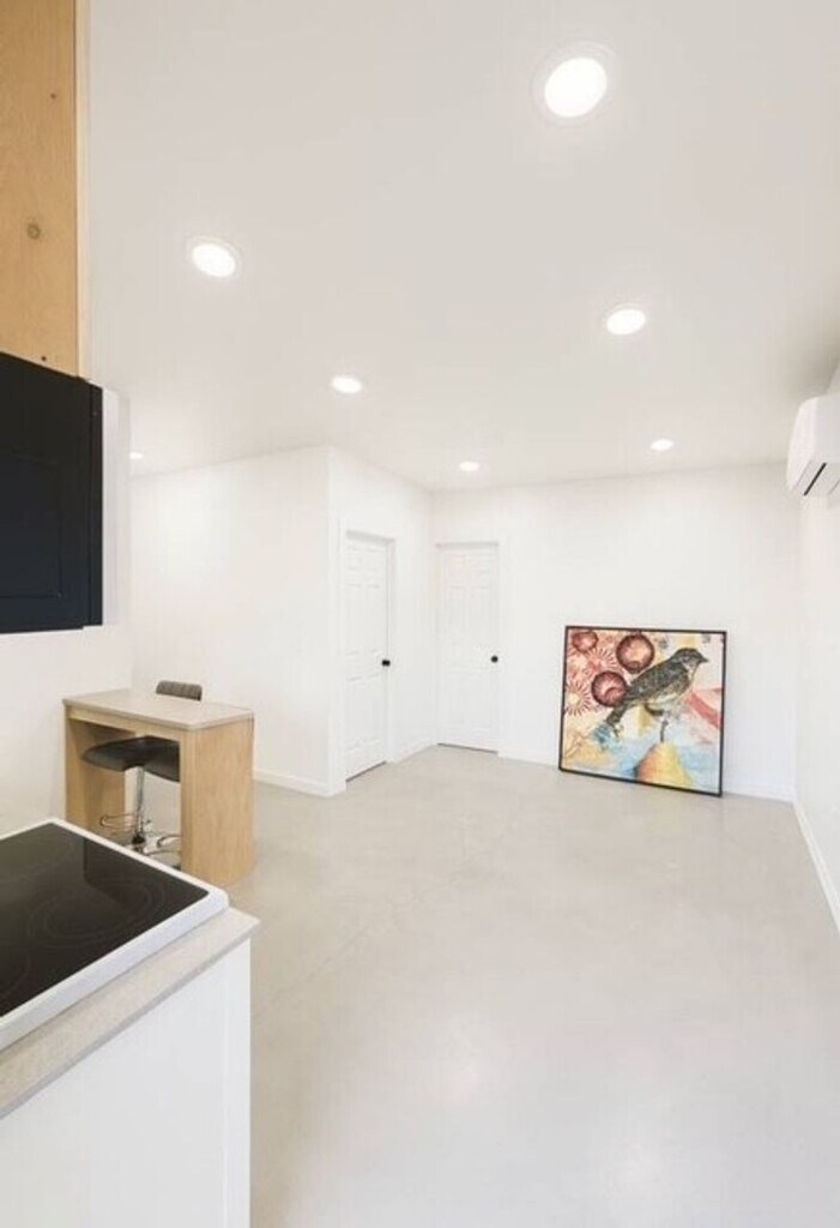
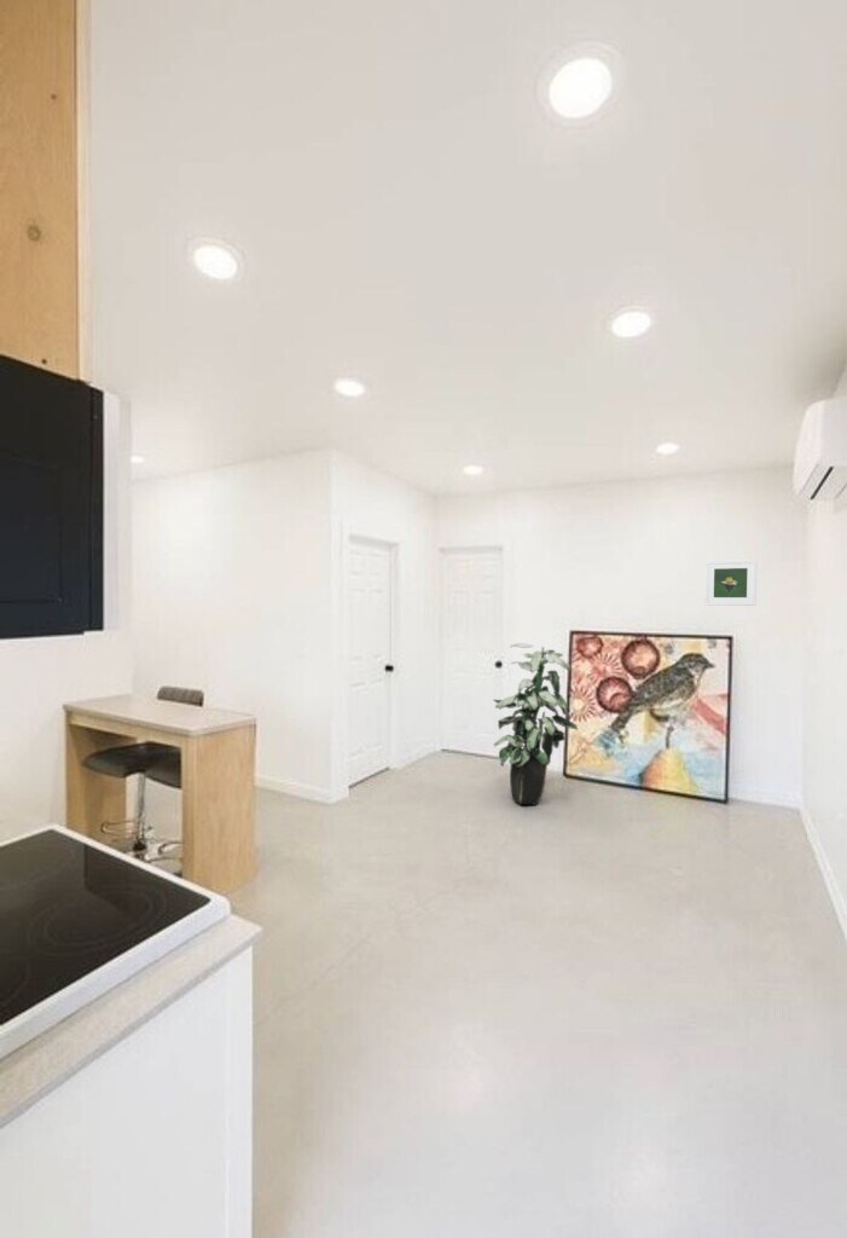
+ indoor plant (529, 722)
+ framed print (730, 583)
